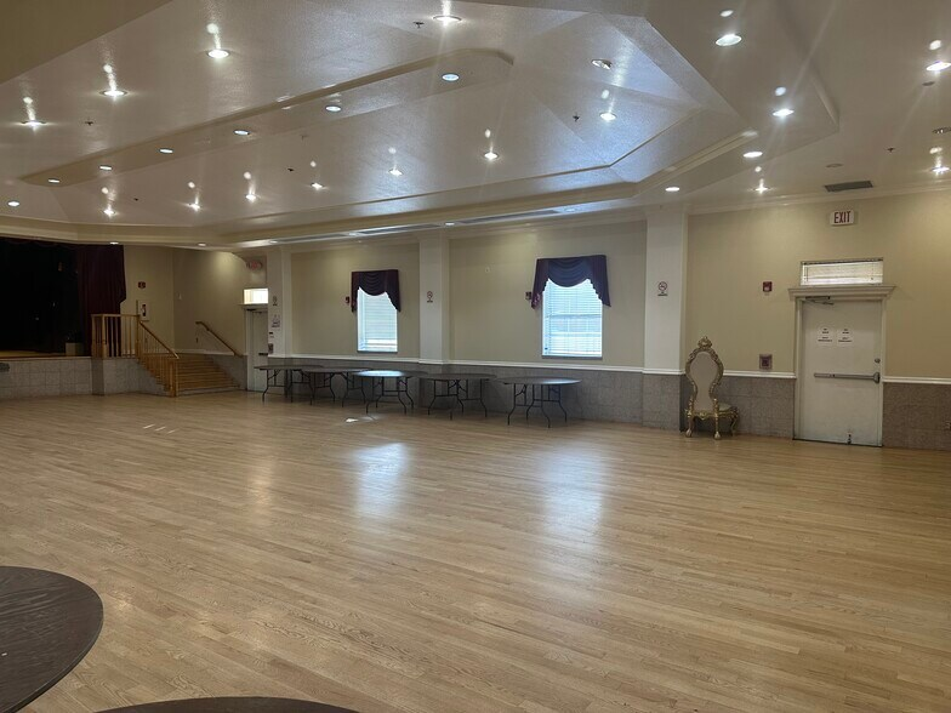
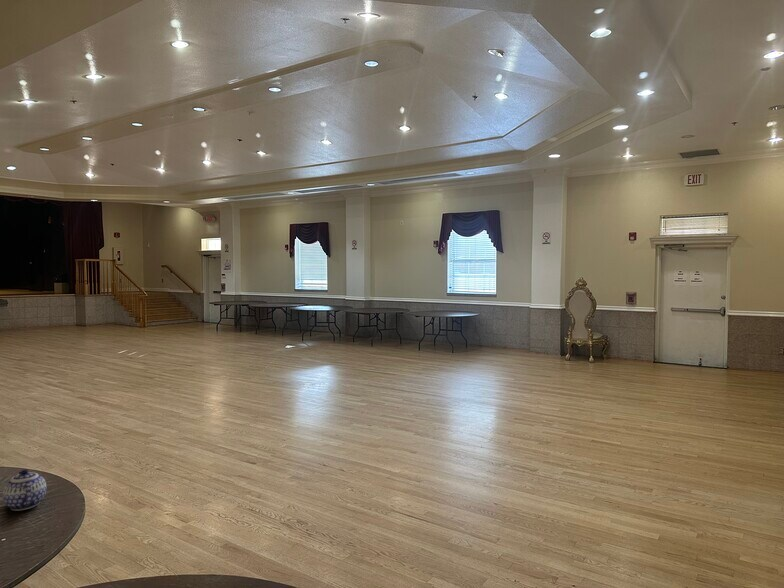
+ teapot (24, 487)
